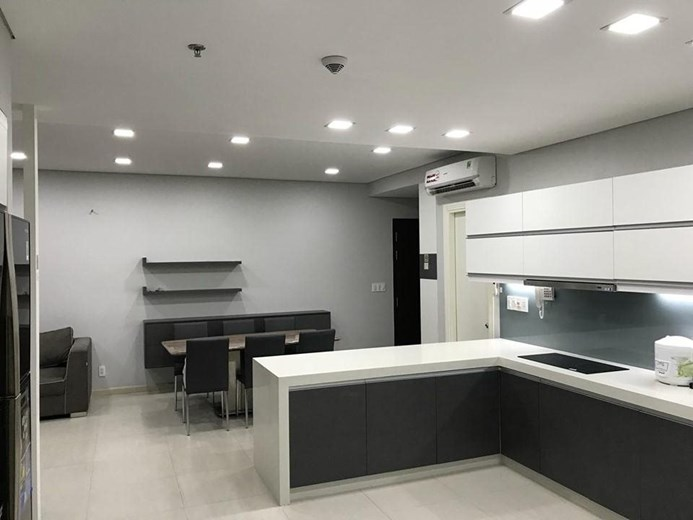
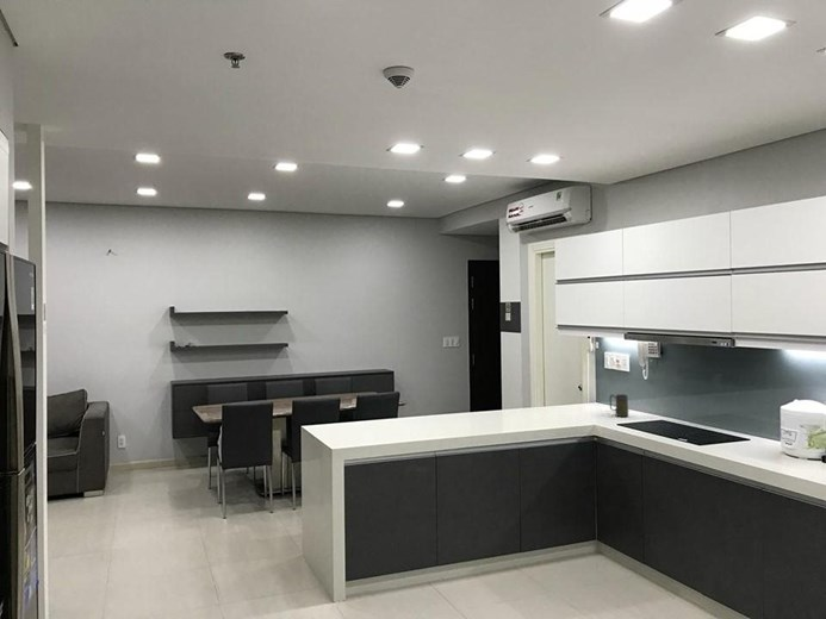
+ mug (619, 405)
